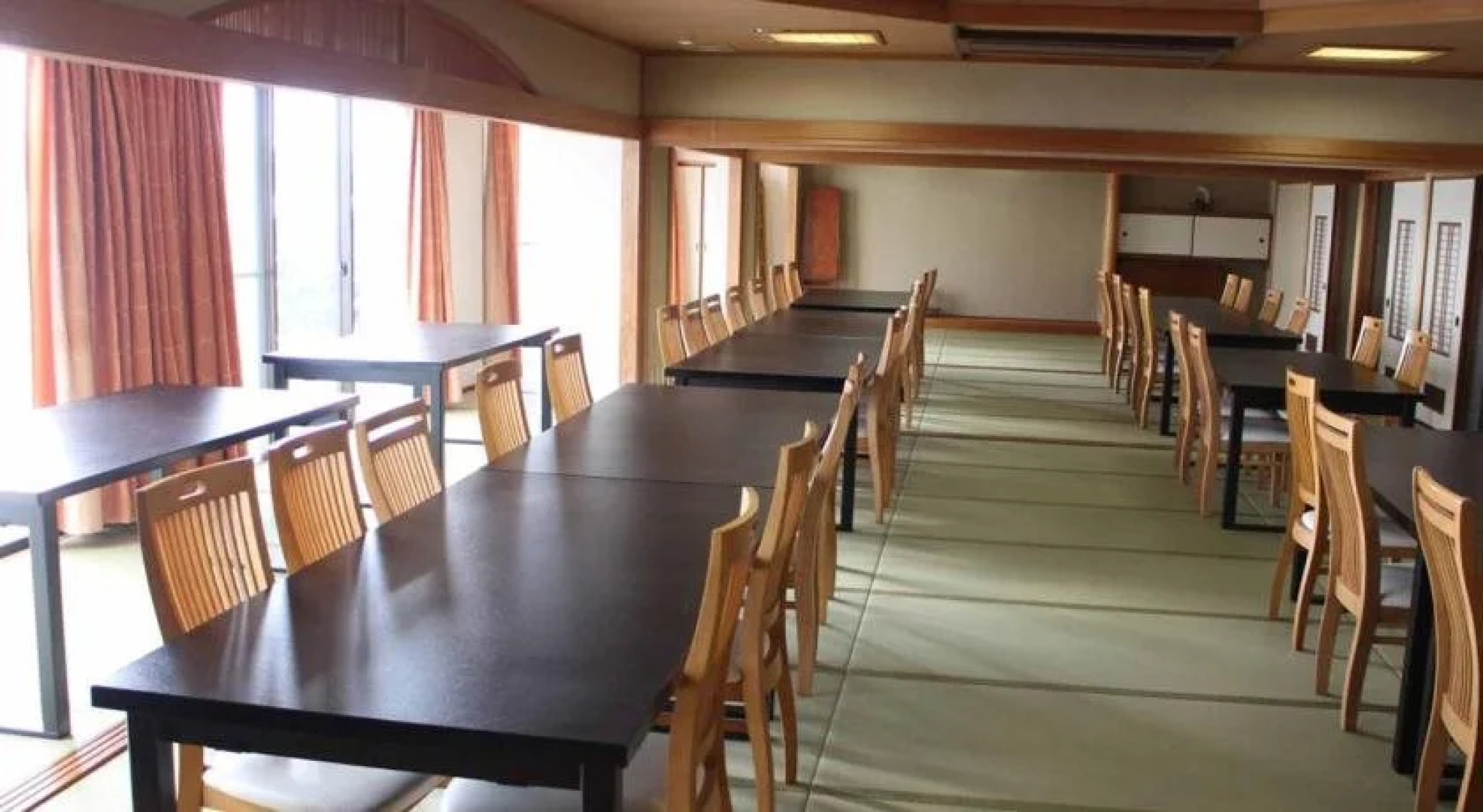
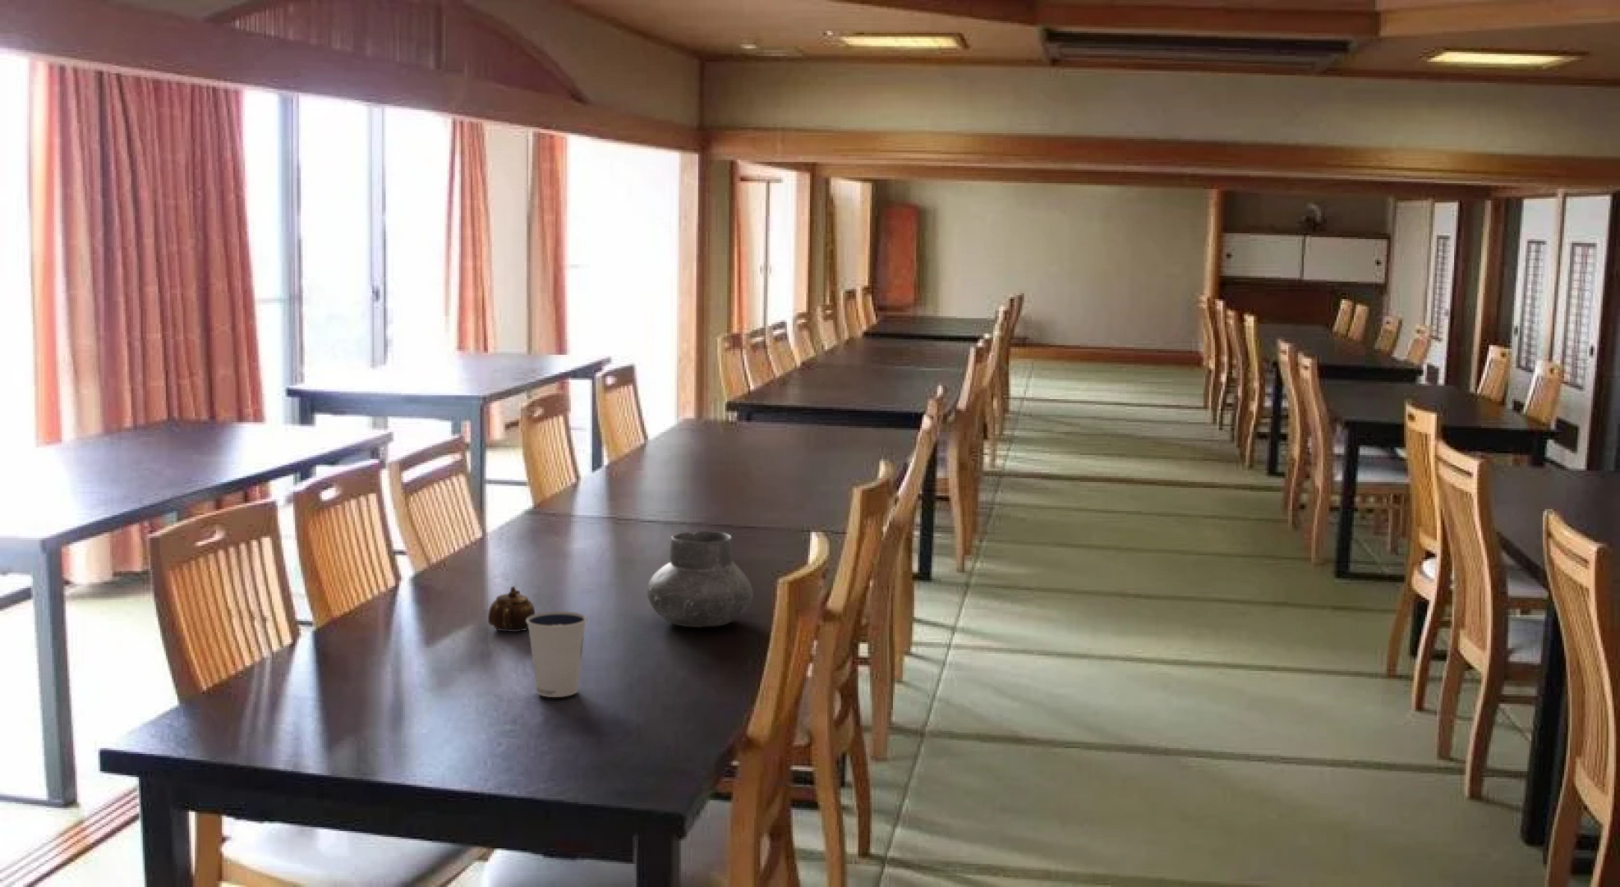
+ teapot (511, 607)
+ vase (700, 579)
+ dixie cup (557, 655)
